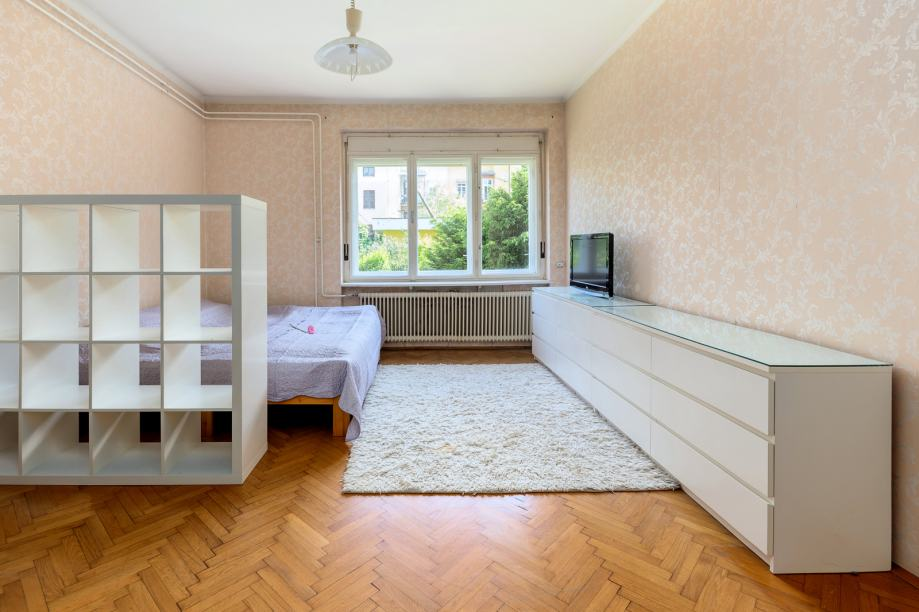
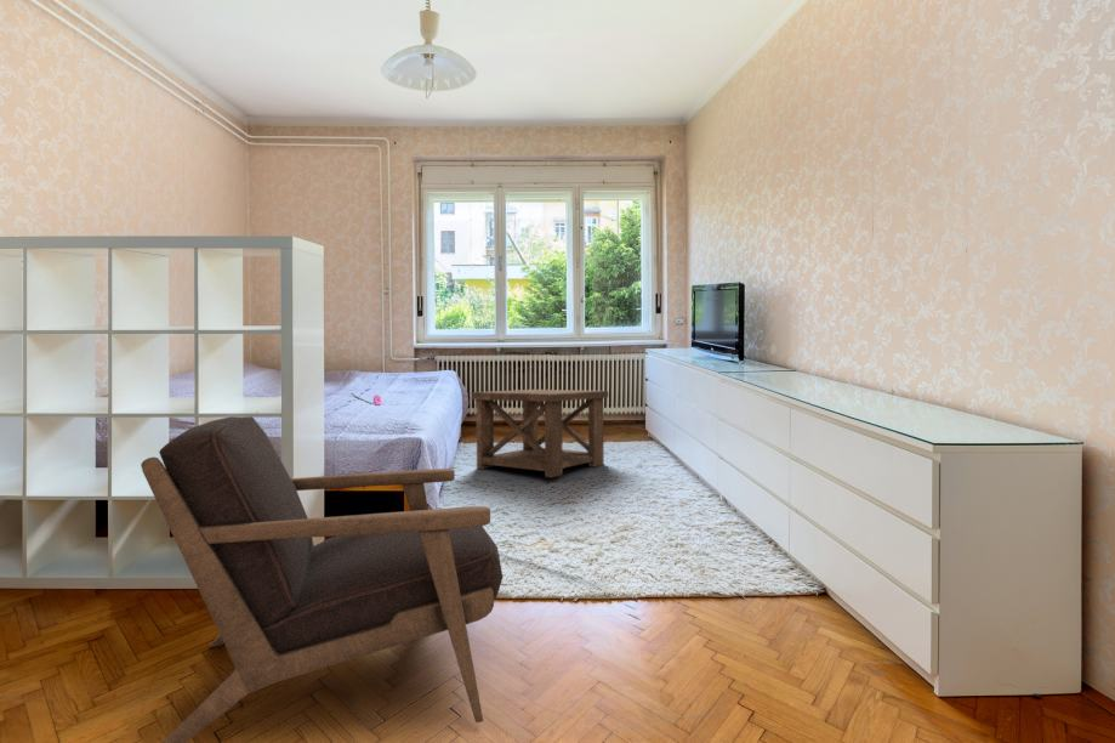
+ side table (545, 429)
+ armchair (346, 545)
